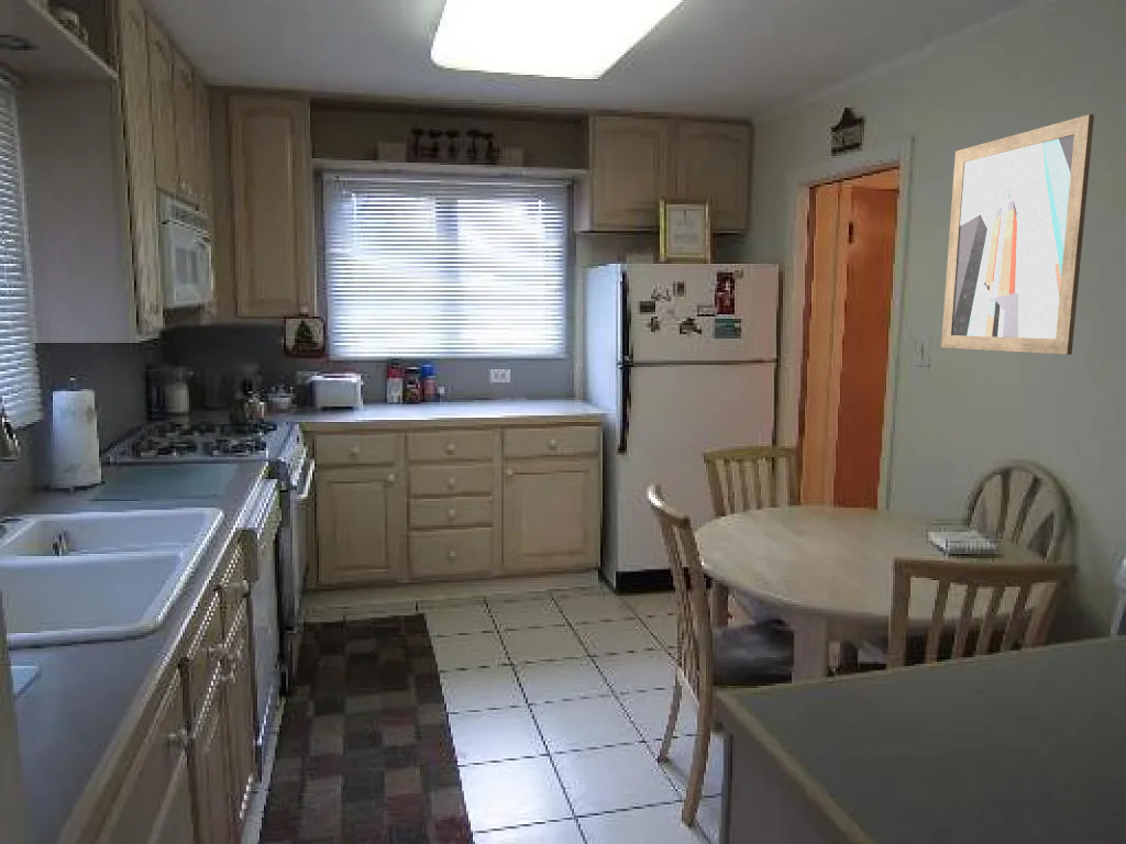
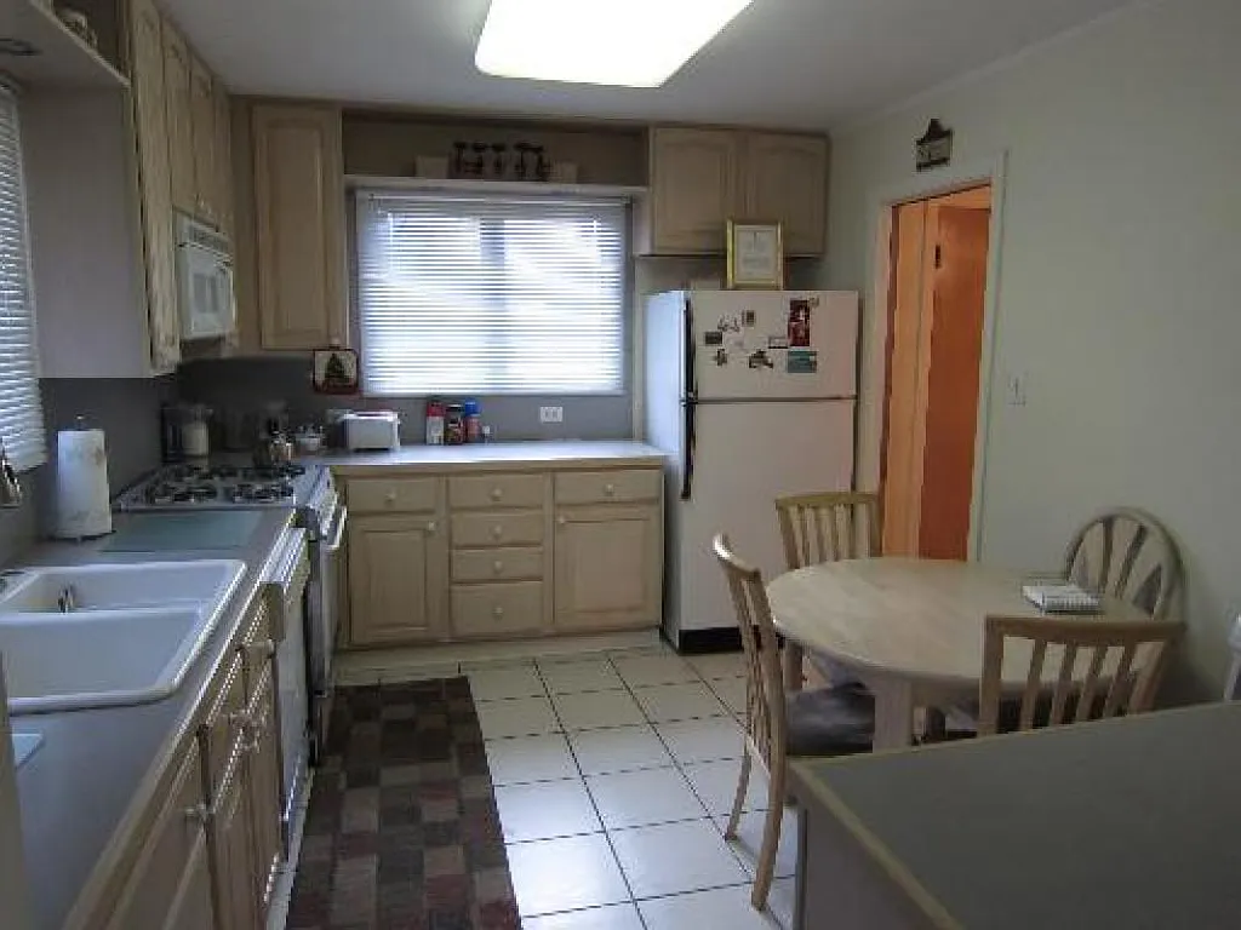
- wall art (1008, 244)
